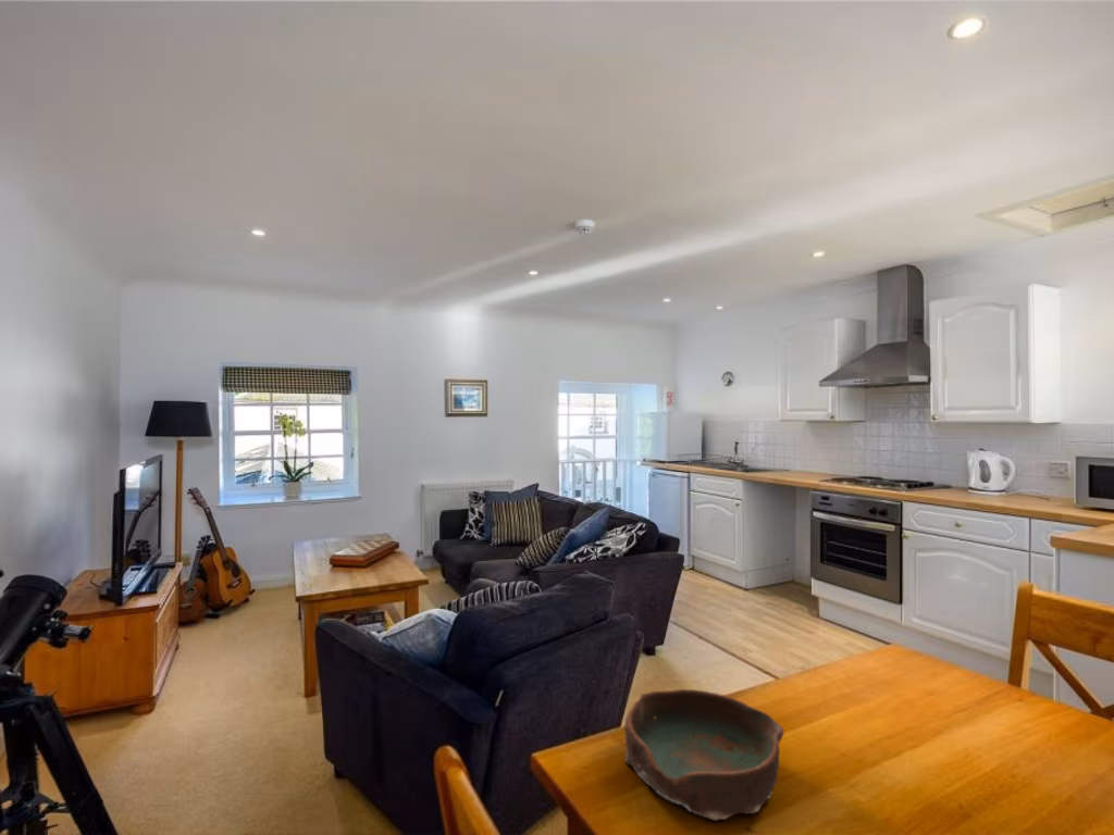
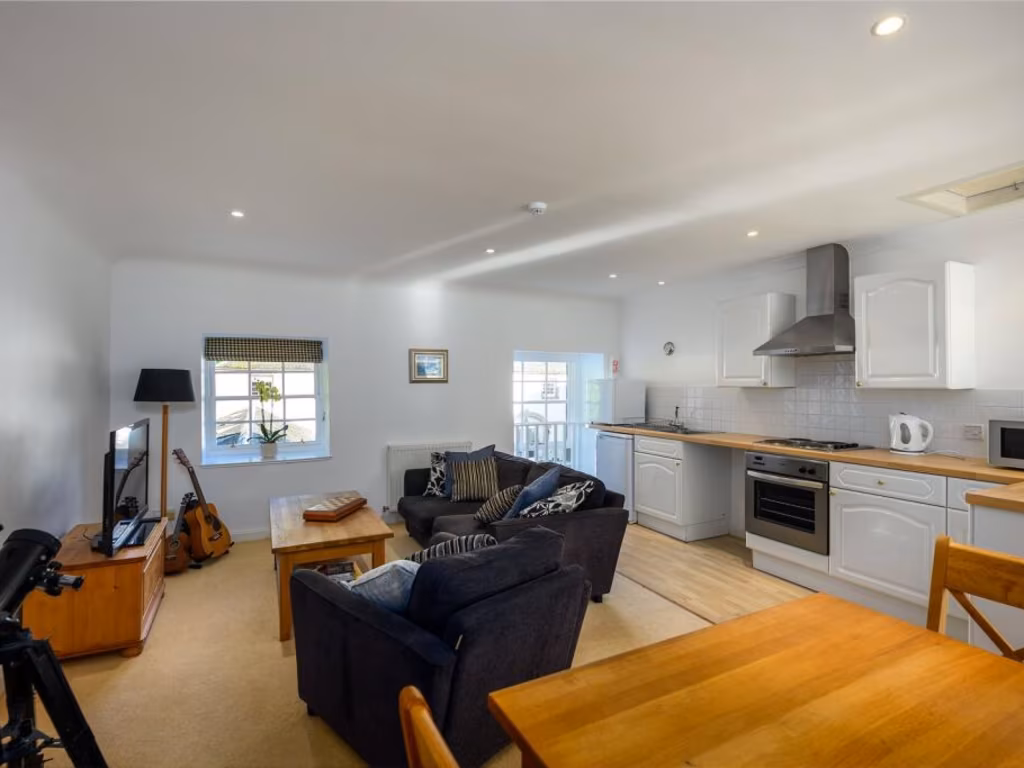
- bowl (695, 745)
